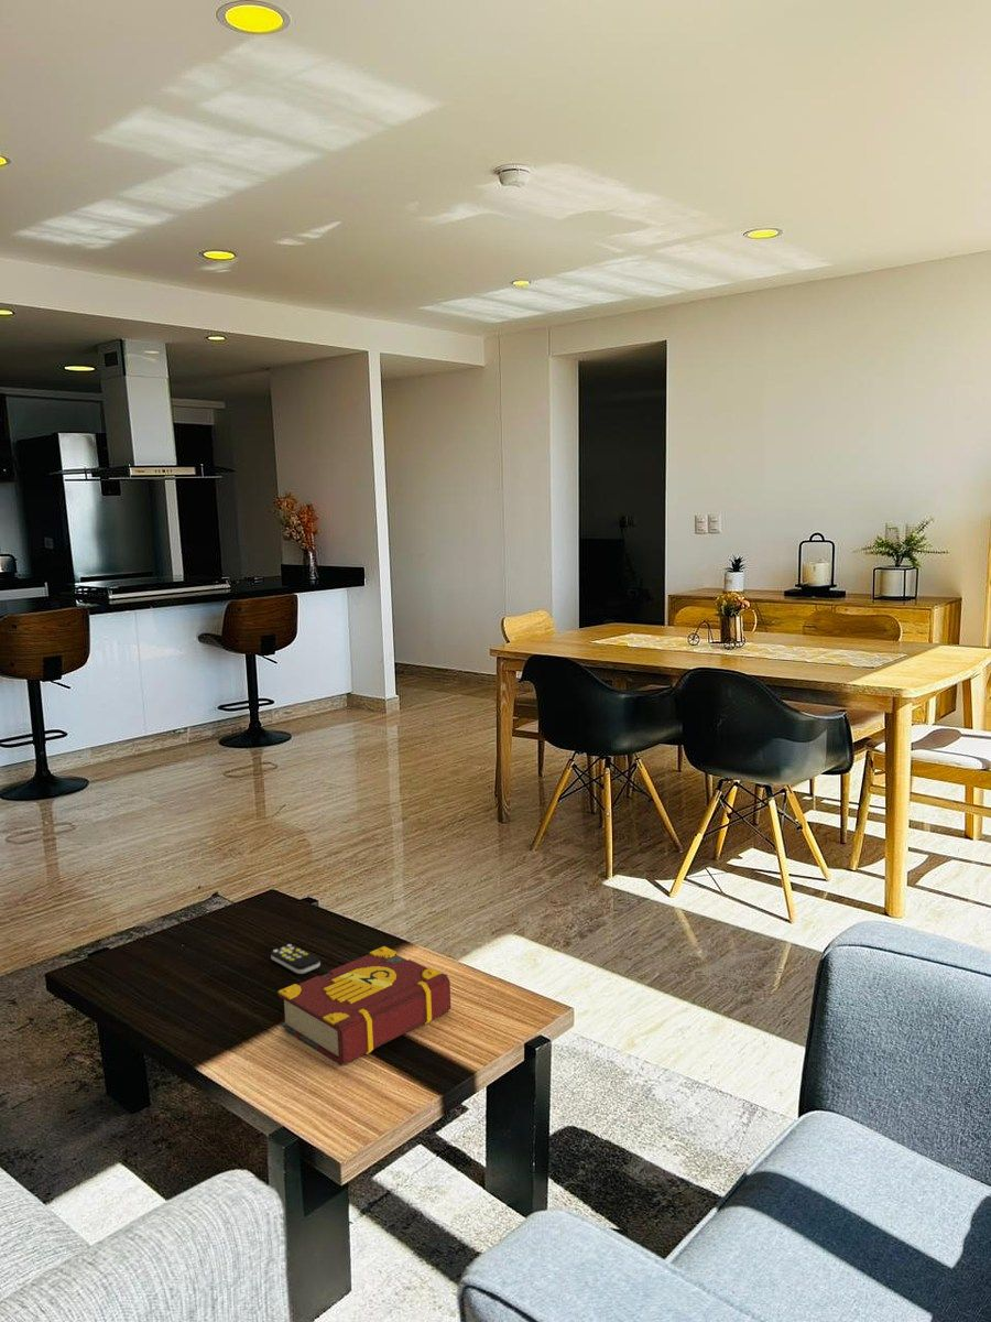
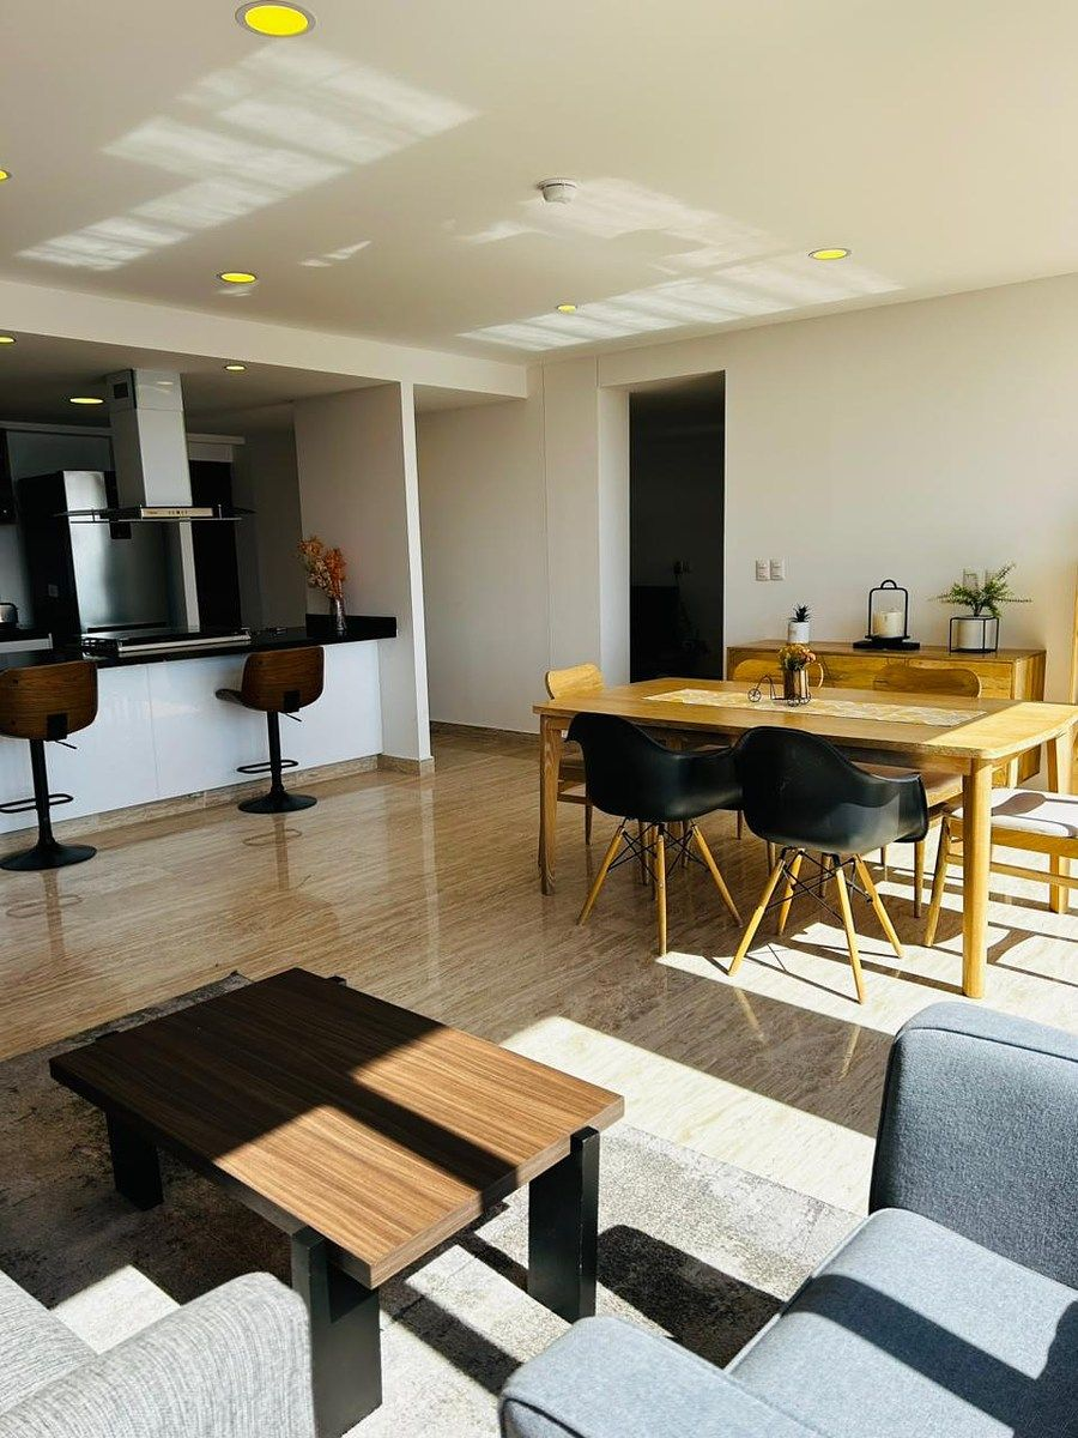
- remote control (295, 958)
- book (368, 999)
